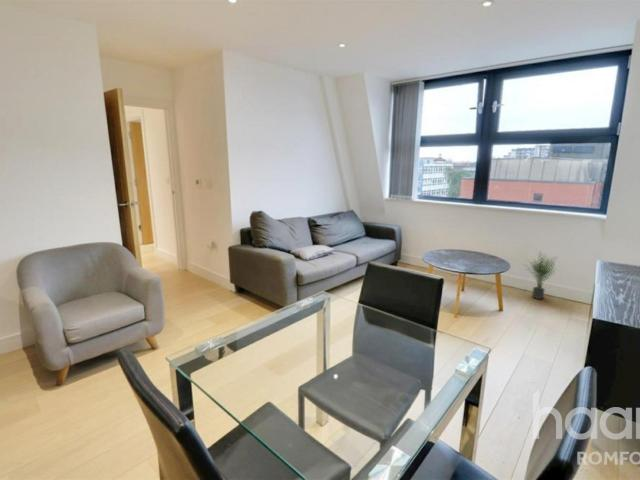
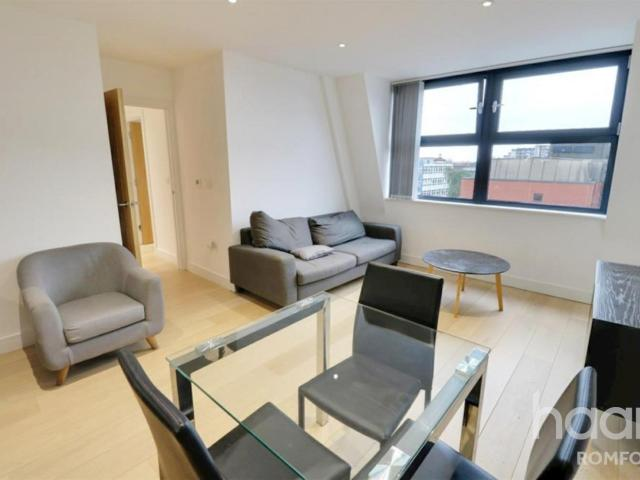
- potted plant (537, 274)
